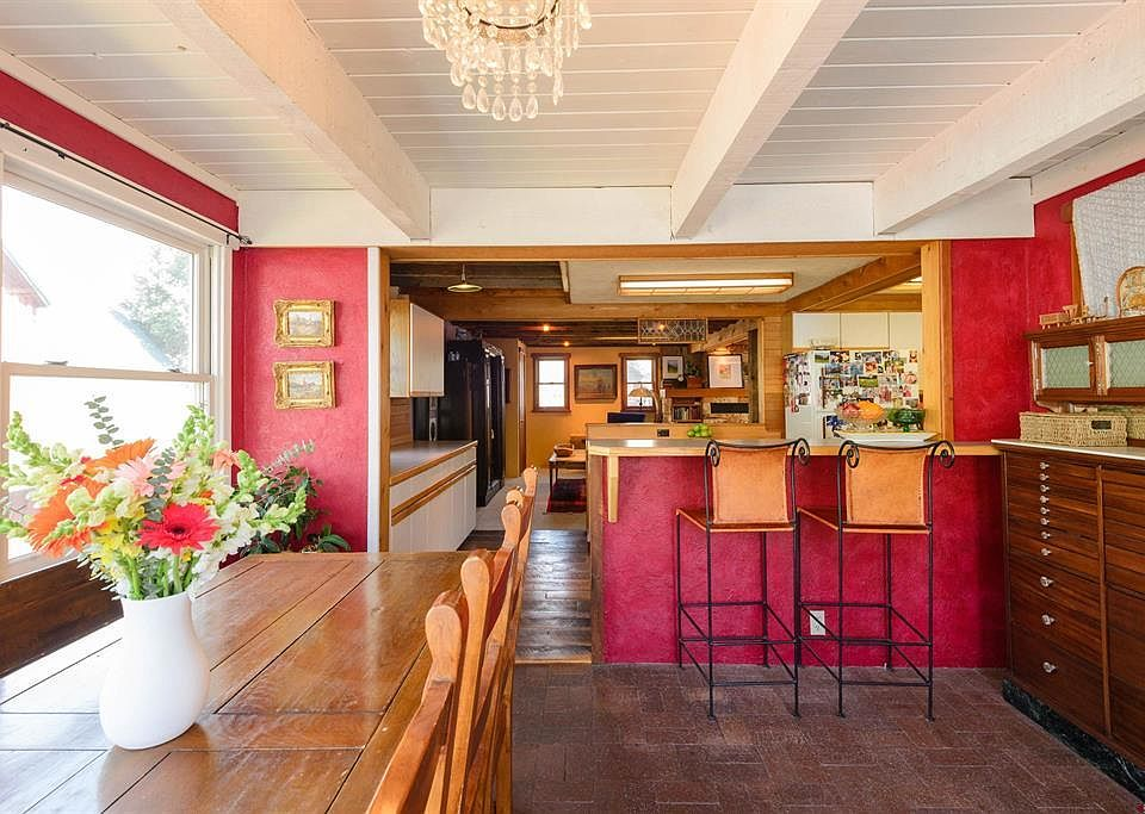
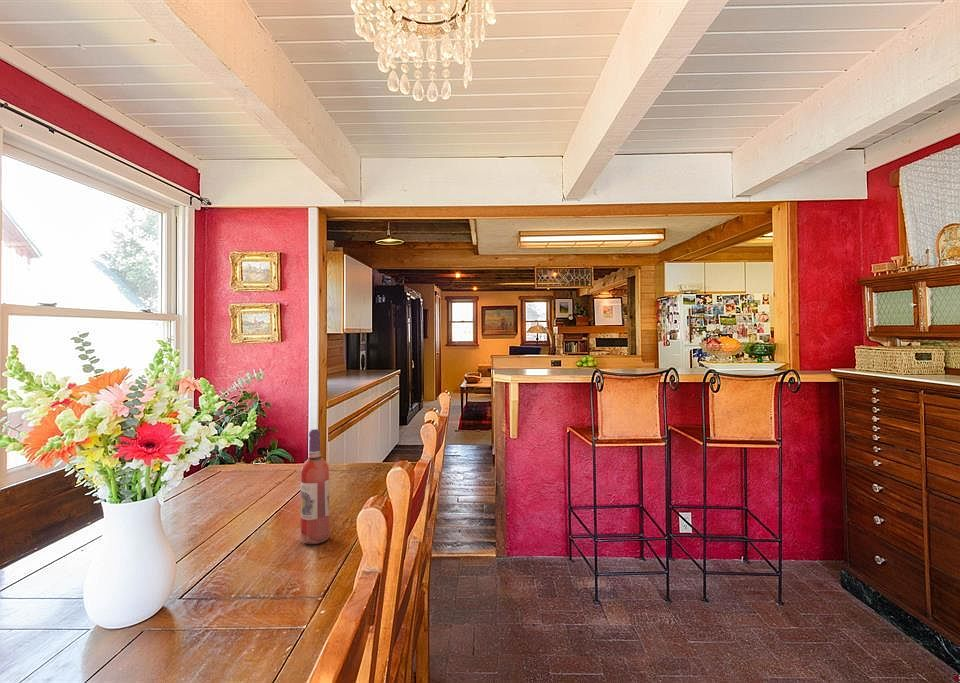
+ wine bottle (315, 484)
